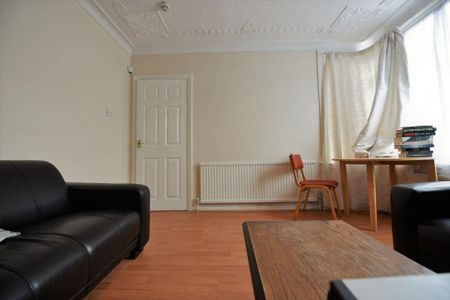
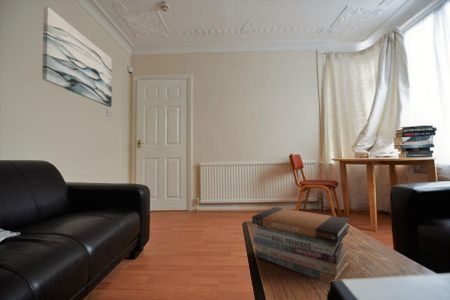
+ wall art (84, 66)
+ book stack (298, 238)
